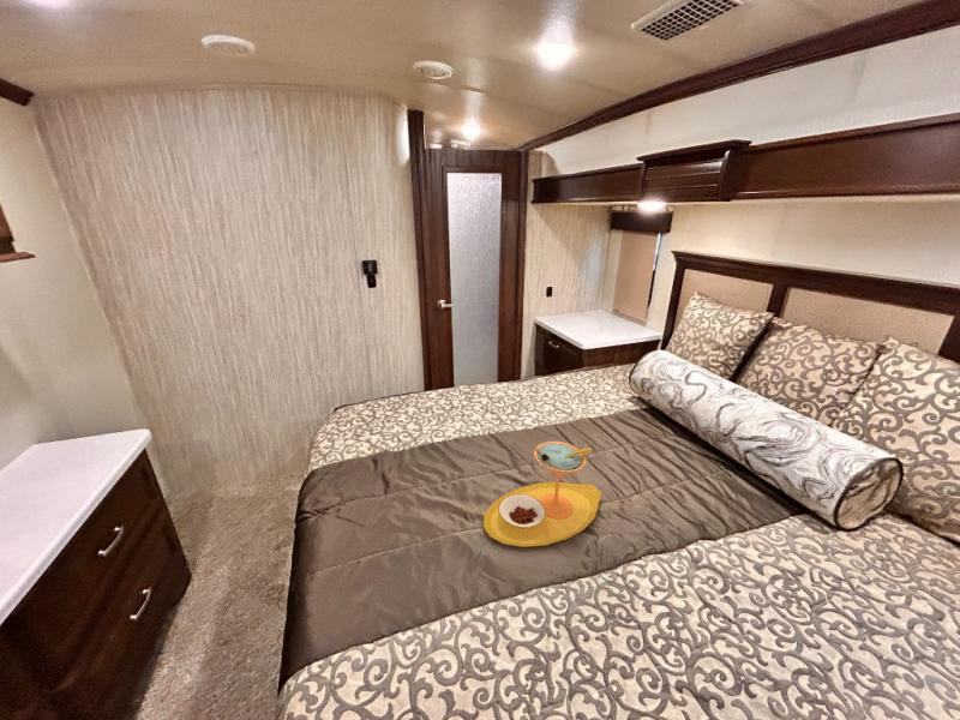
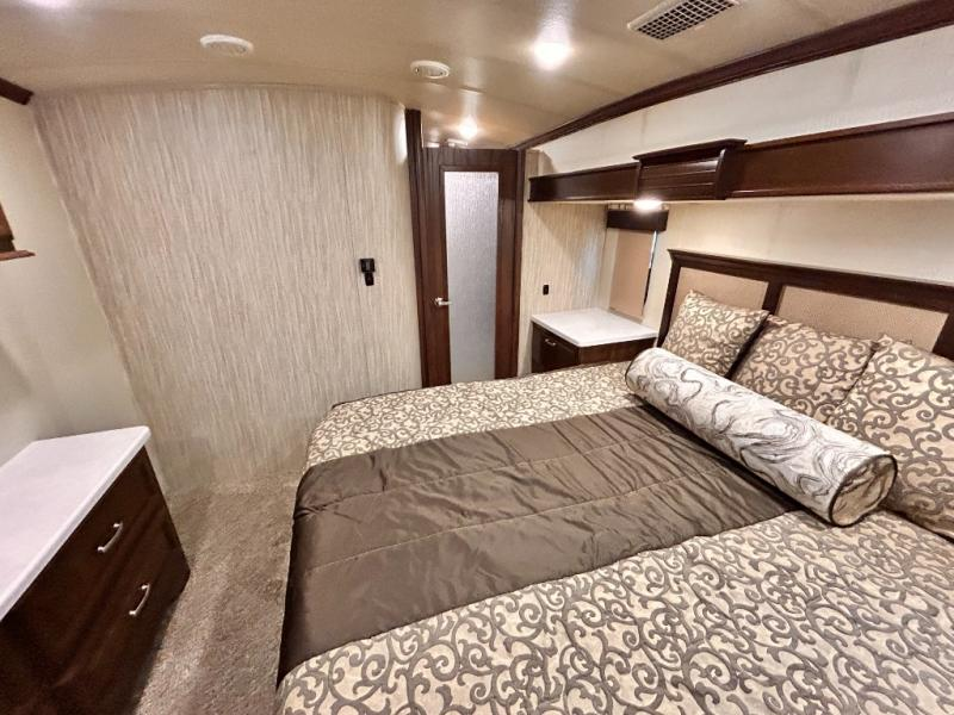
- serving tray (547, 484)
